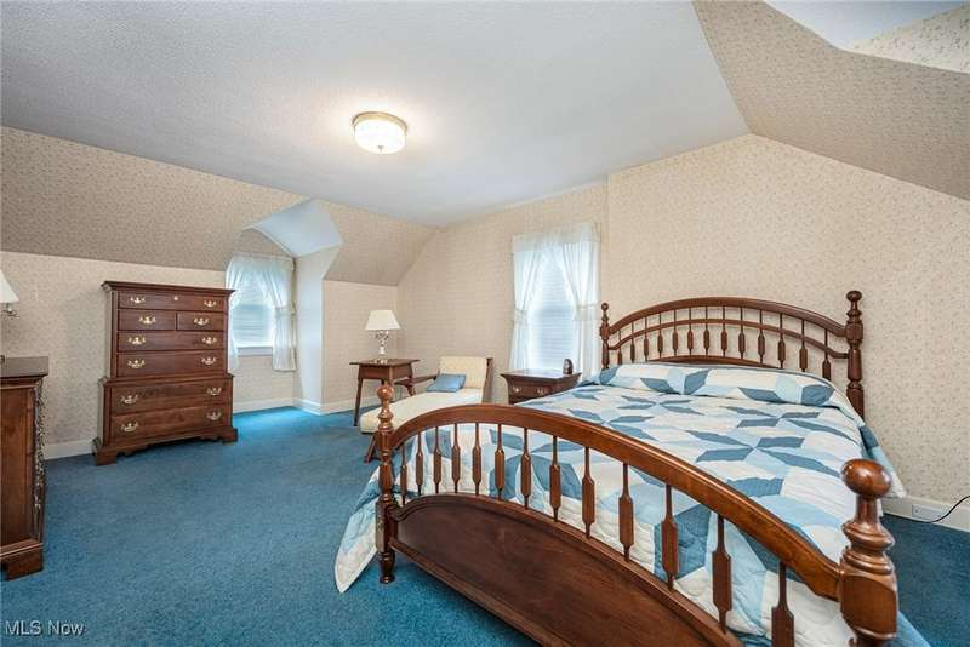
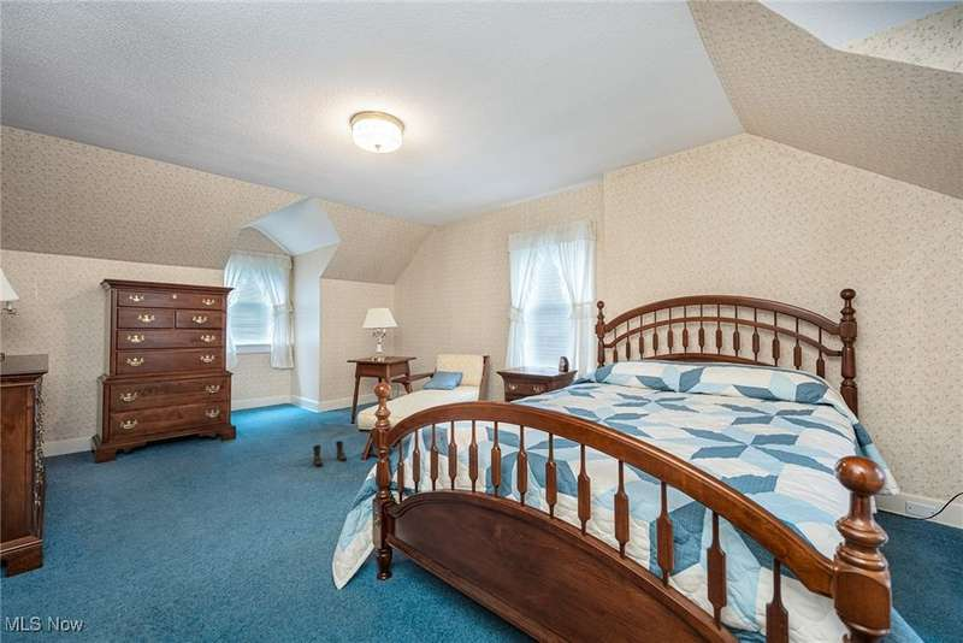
+ boots (337, 453)
